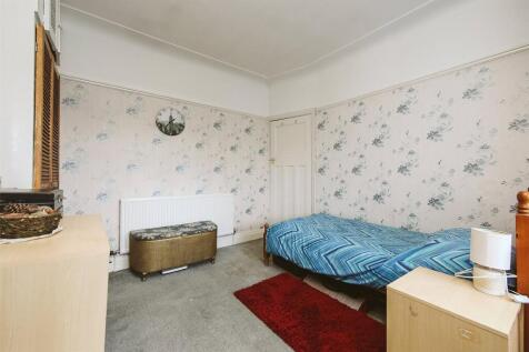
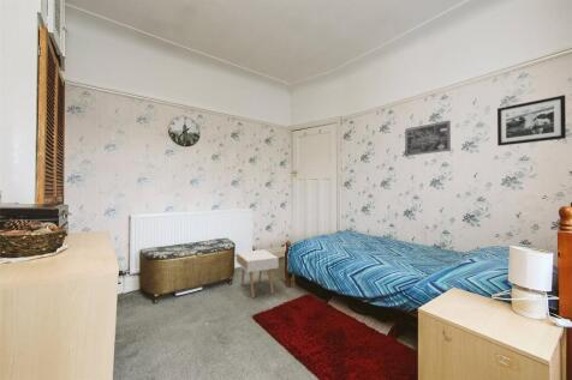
+ nightstand (256, 270)
+ wall art (425, 139)
+ picture frame (529, 122)
